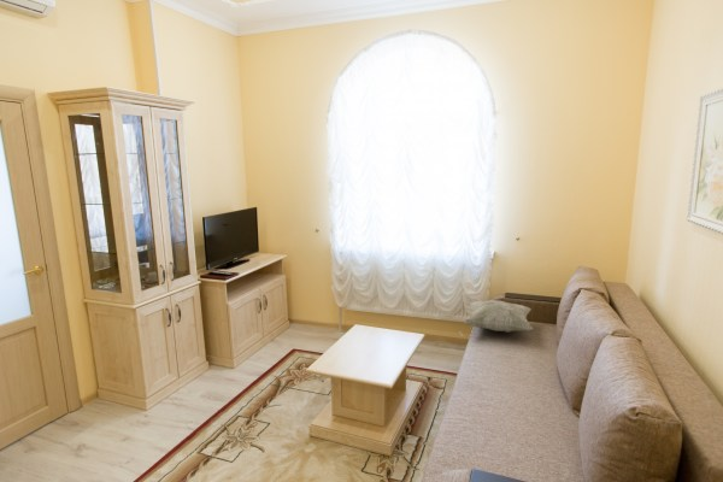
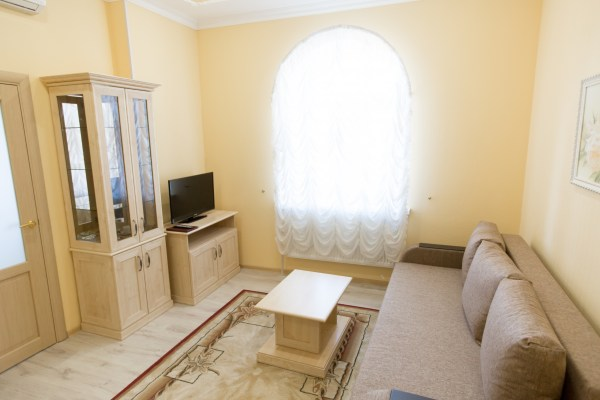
- decorative pillow (498, 315)
